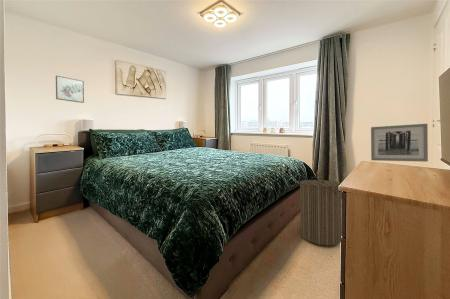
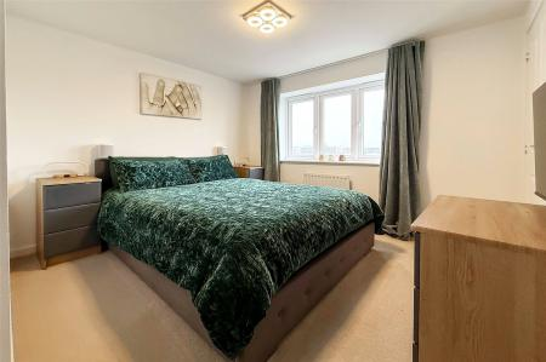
- wall art (397, 143)
- wall art (70, 89)
- laundry hamper (320, 205)
